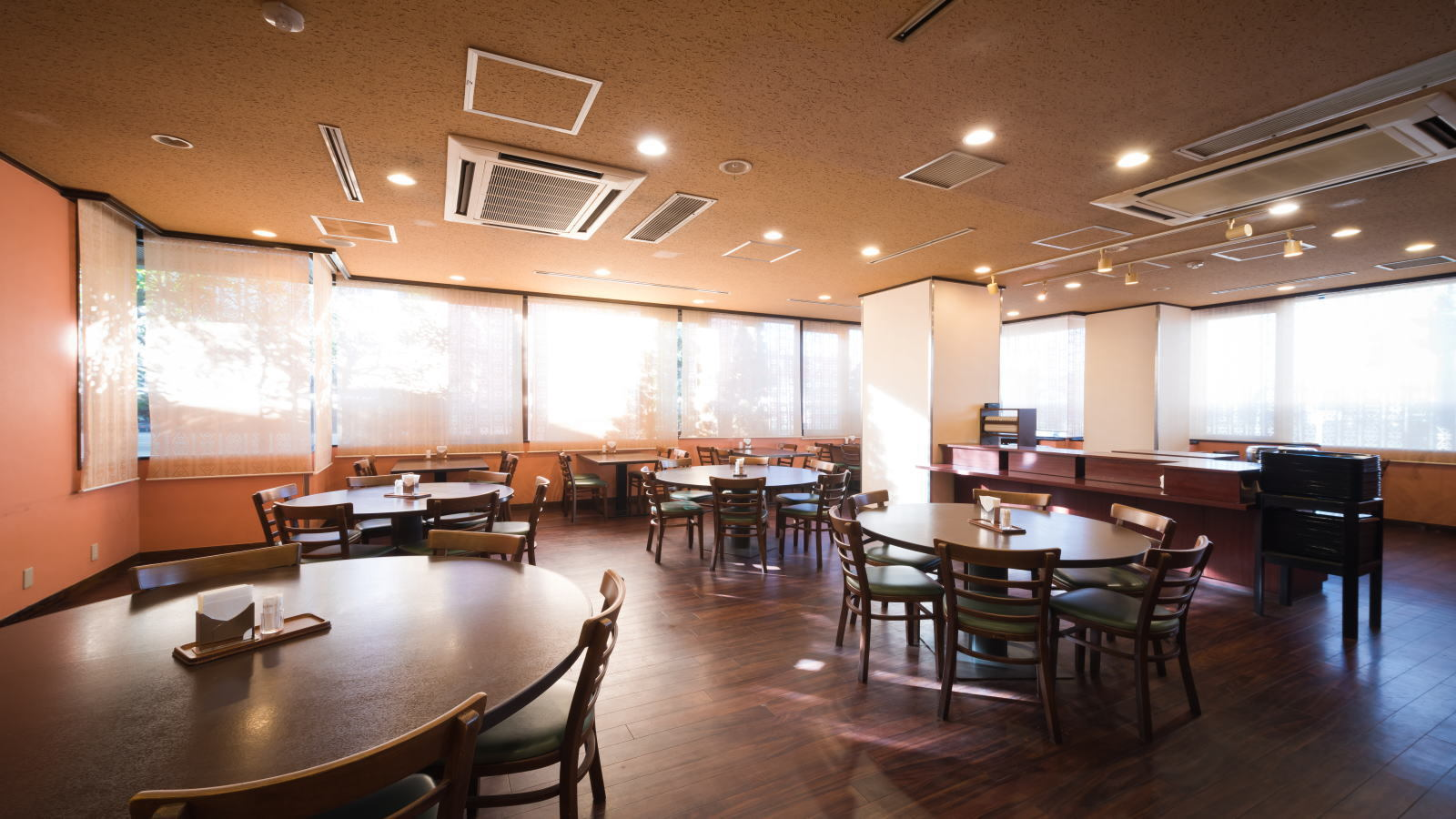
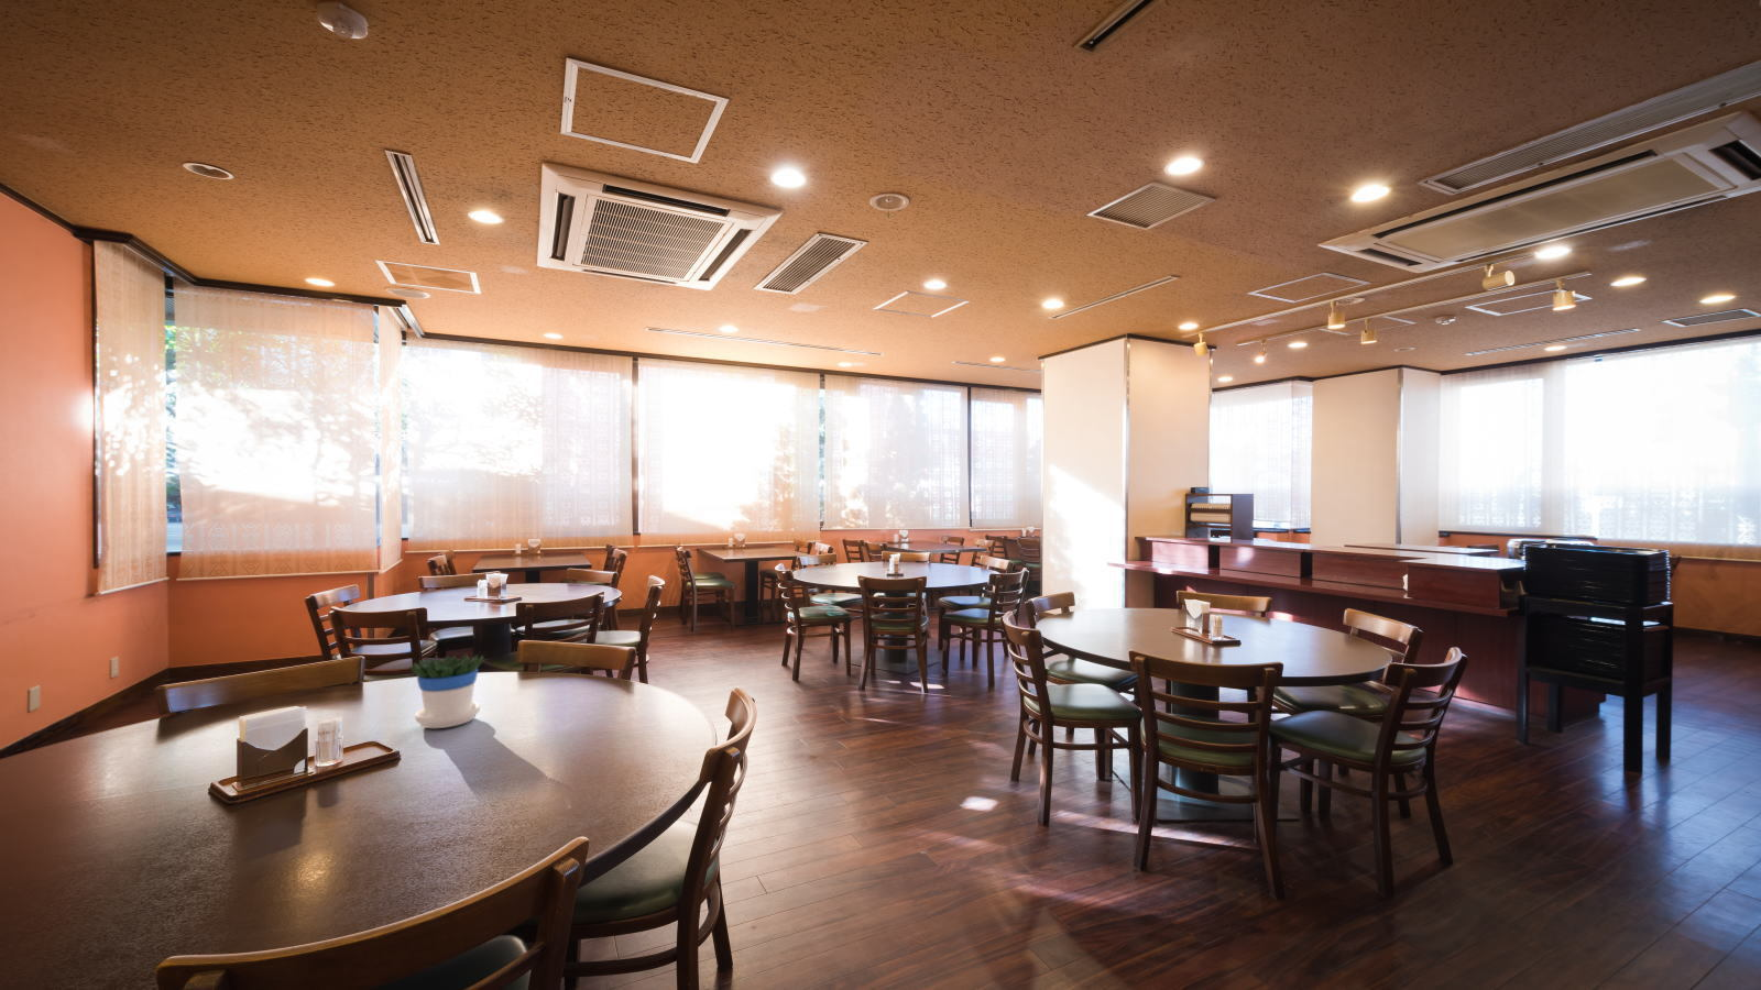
+ flowerpot (448, 690)
